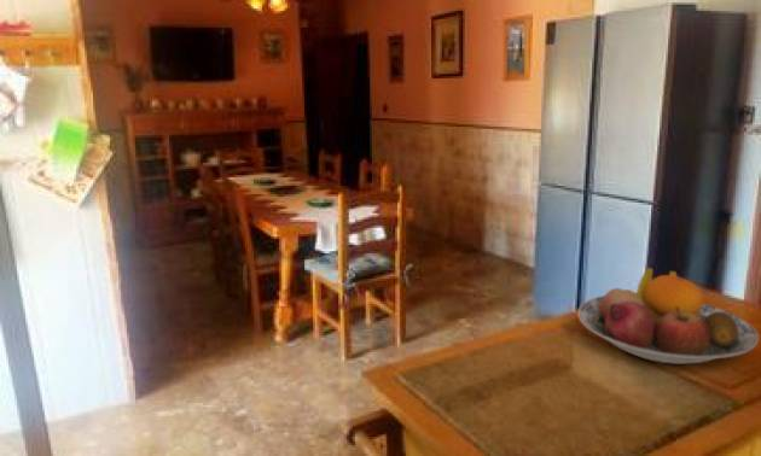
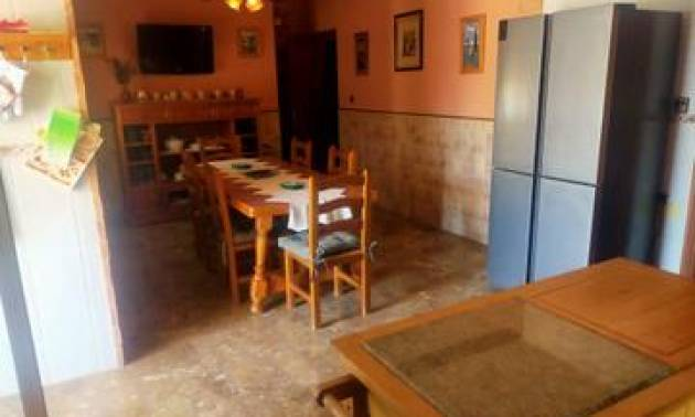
- fruit bowl (663, 314)
